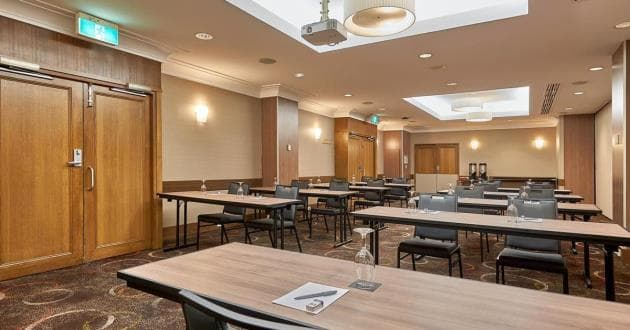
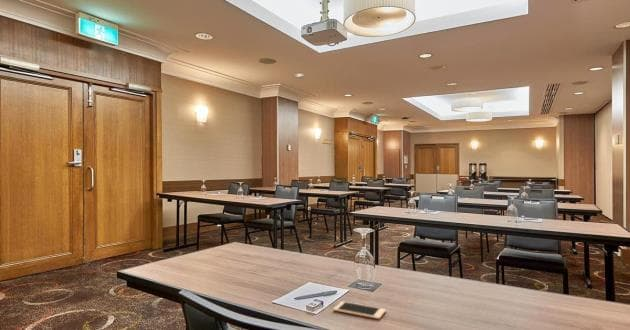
+ cell phone (359, 309)
